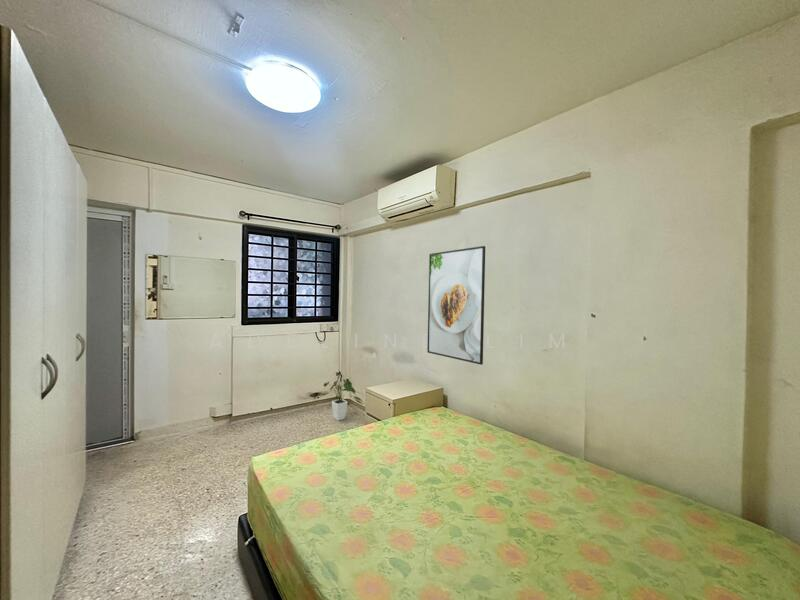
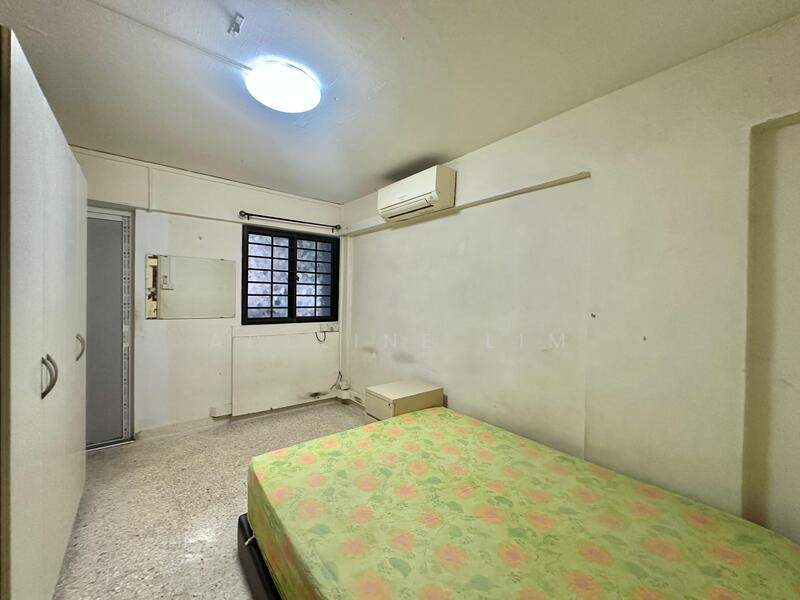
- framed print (453, 304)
- house plant (337, 396)
